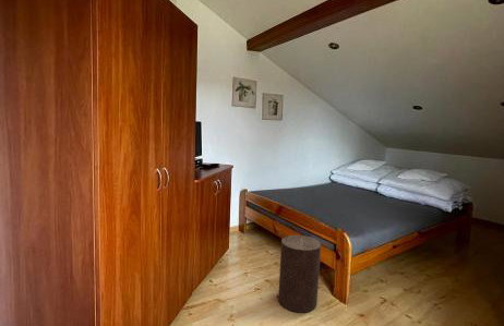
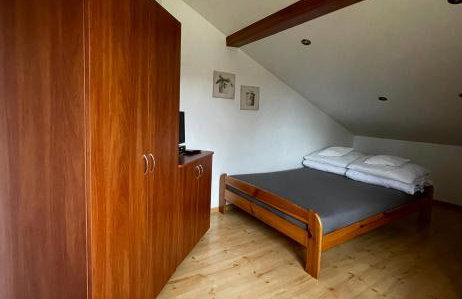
- stool (299, 271)
